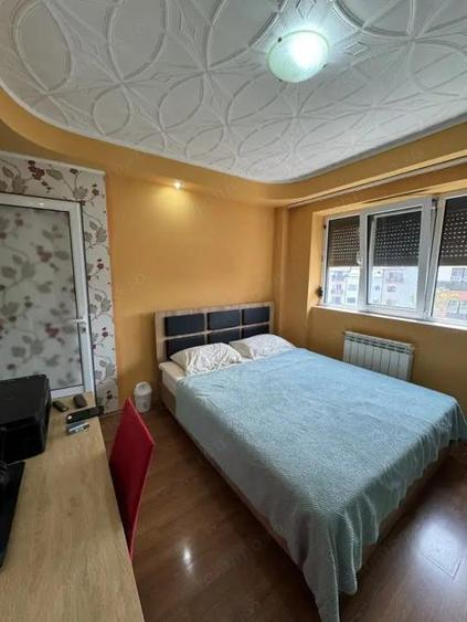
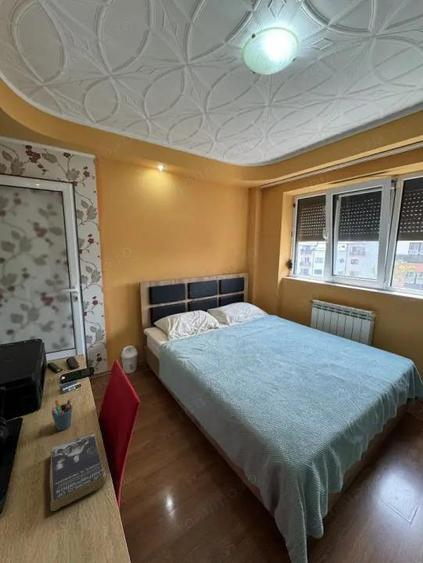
+ pen holder (62, 413)
+ book (75, 464)
